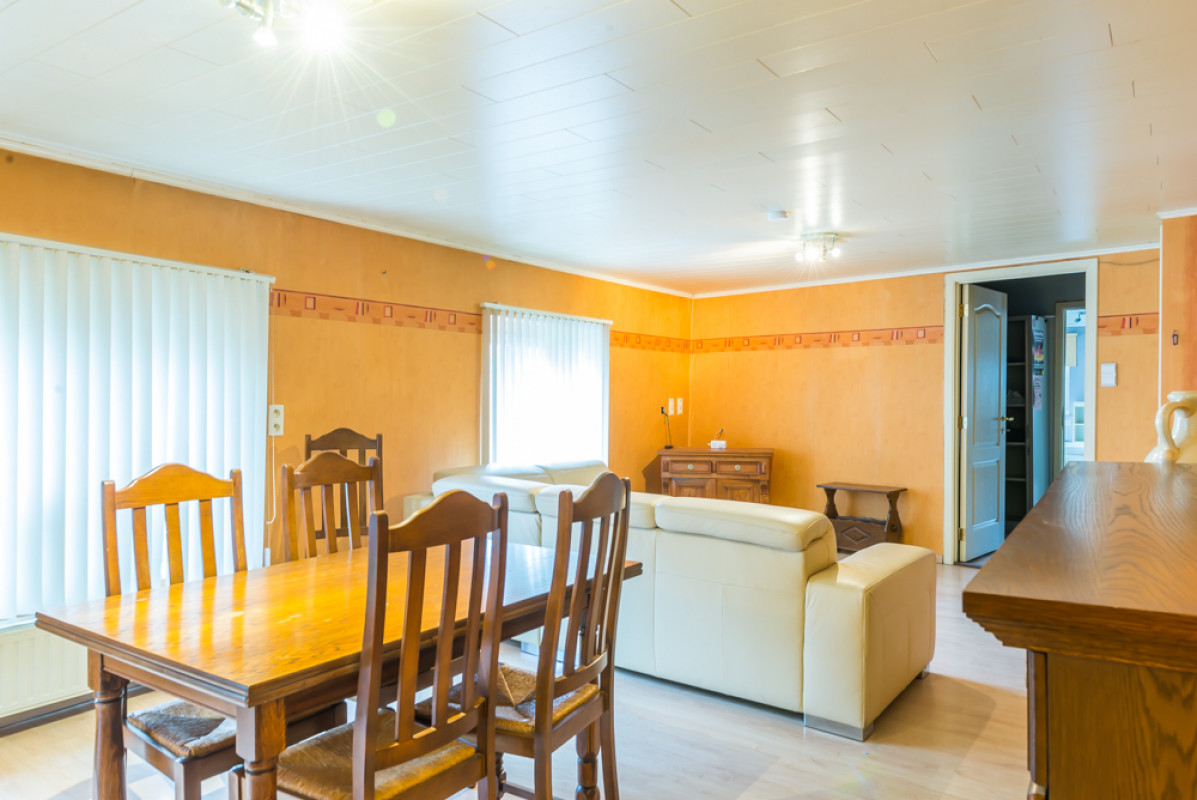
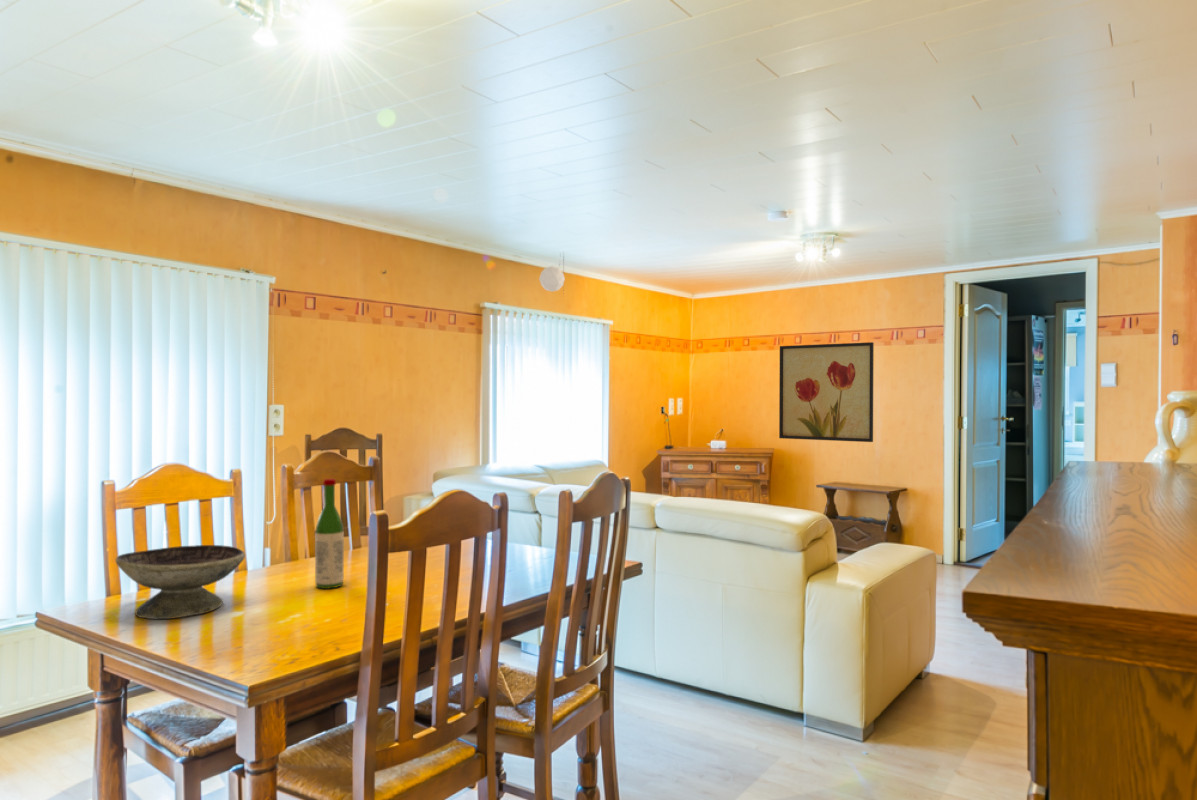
+ decorative bowl (182, 578)
+ wine bottle (329, 532)
+ pendant lamp (552, 291)
+ wall art (824, 392)
